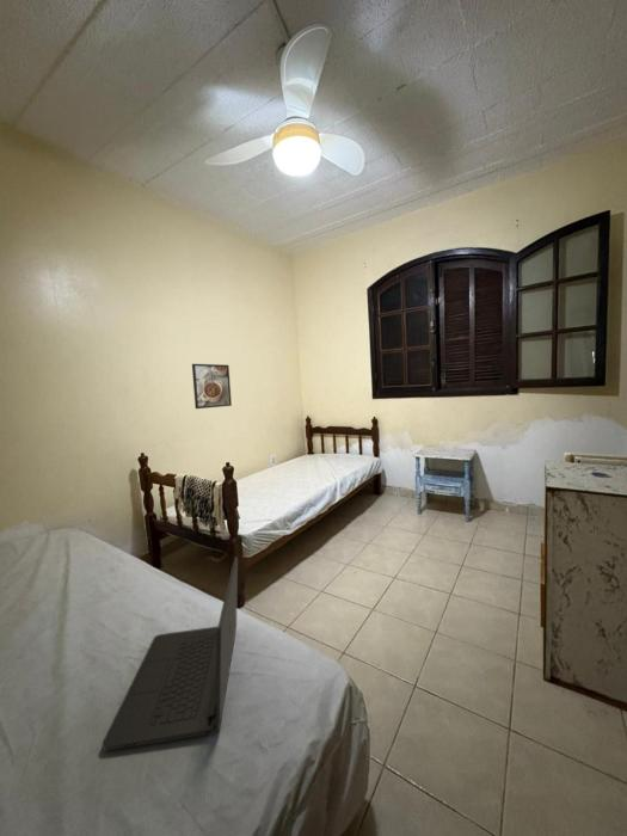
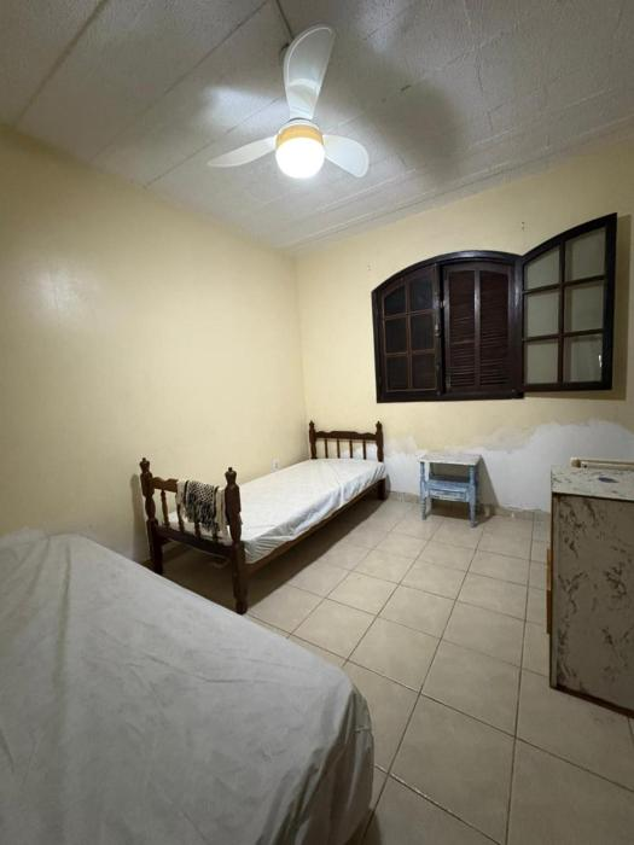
- laptop (182, 635)
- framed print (213, 386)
